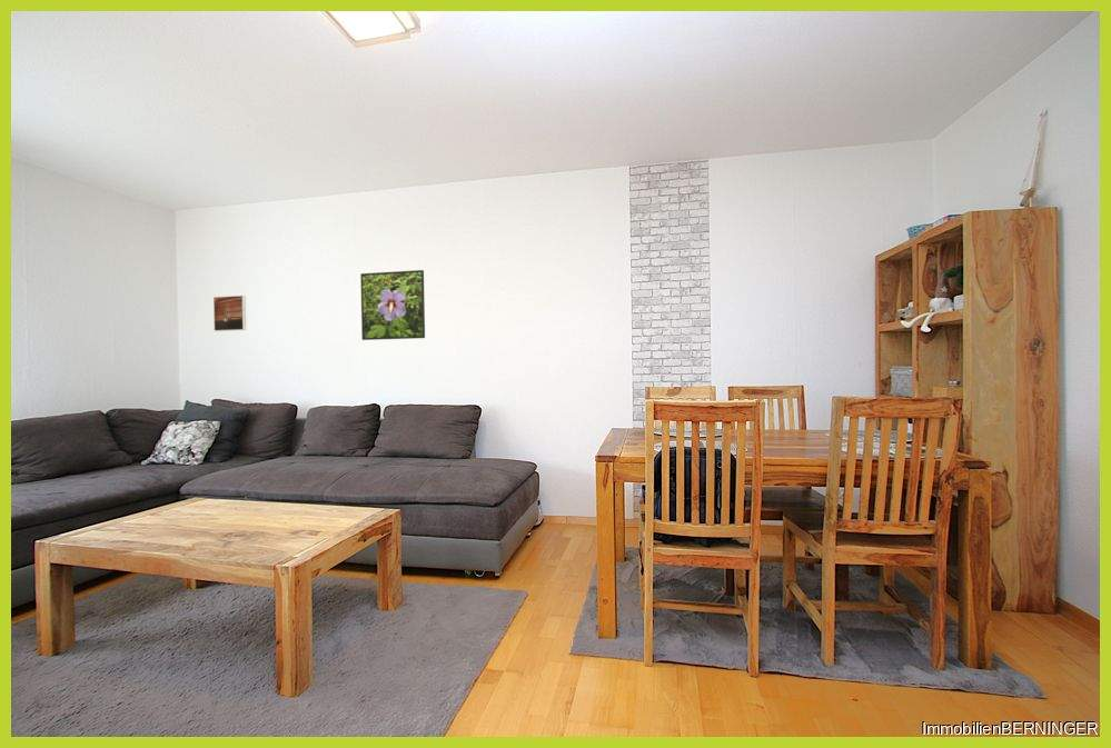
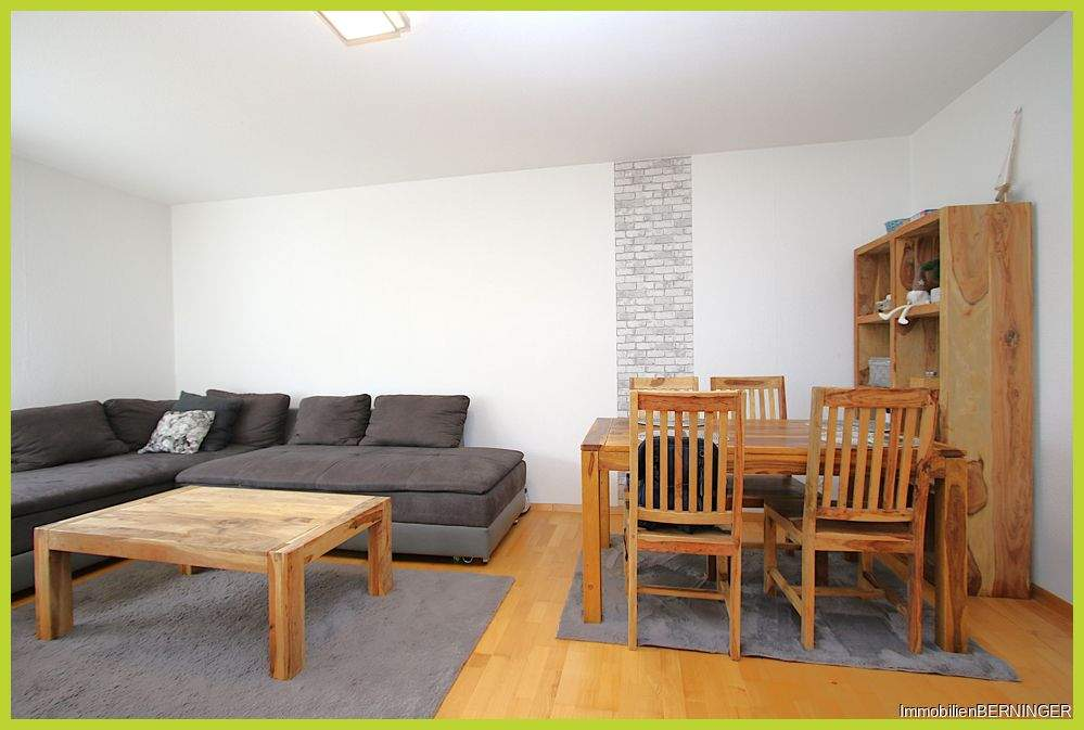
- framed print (229, 313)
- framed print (391, 305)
